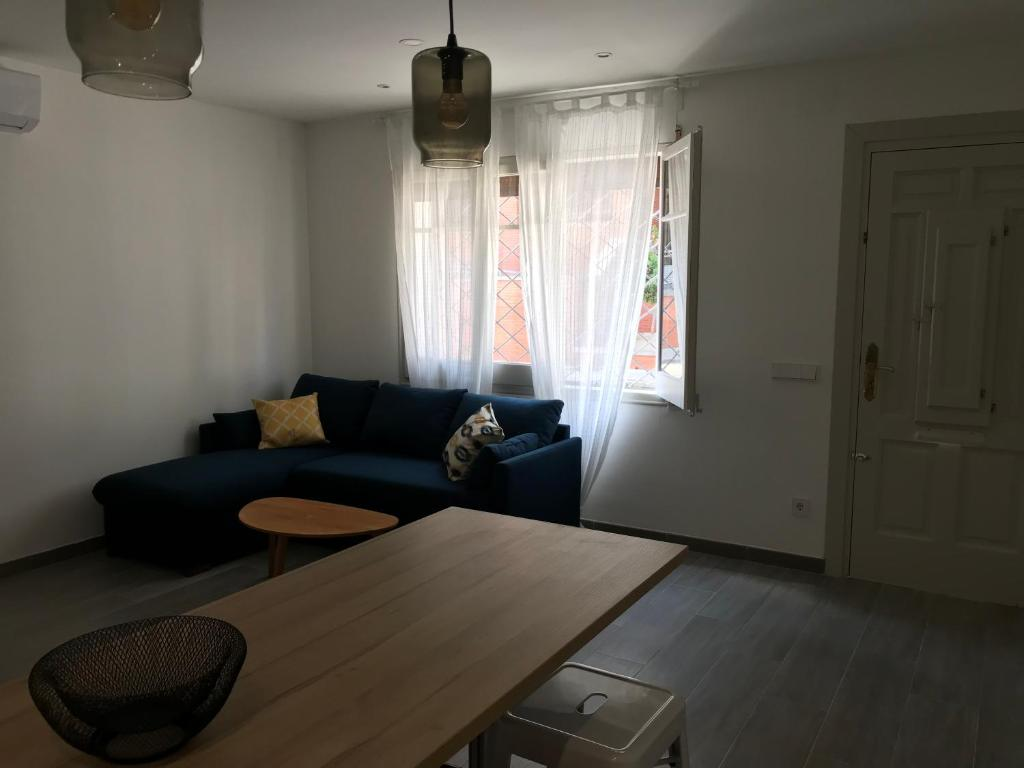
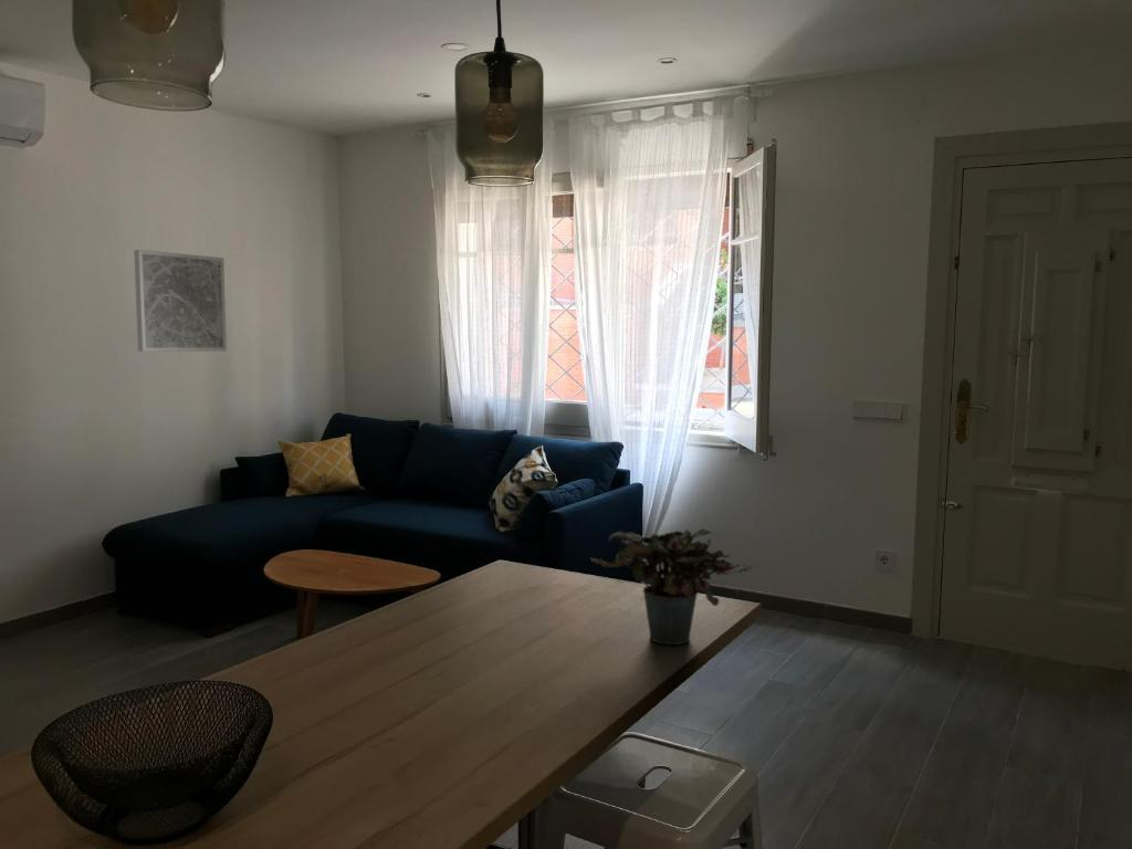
+ wall art (182, 303)
+ potted plant (671, 584)
